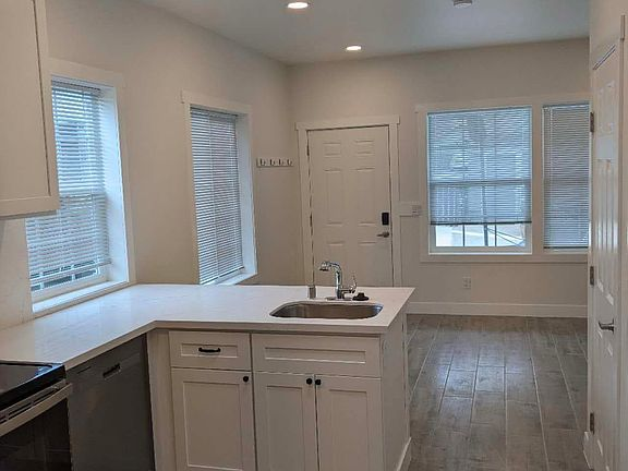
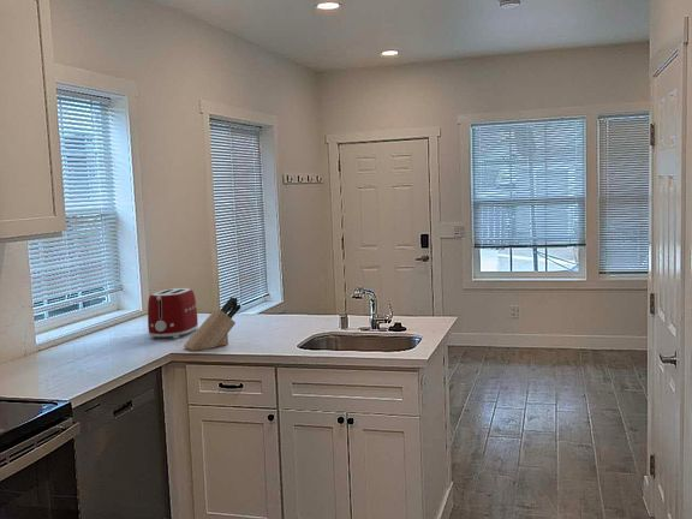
+ toaster (172, 312)
+ knife block (213, 322)
